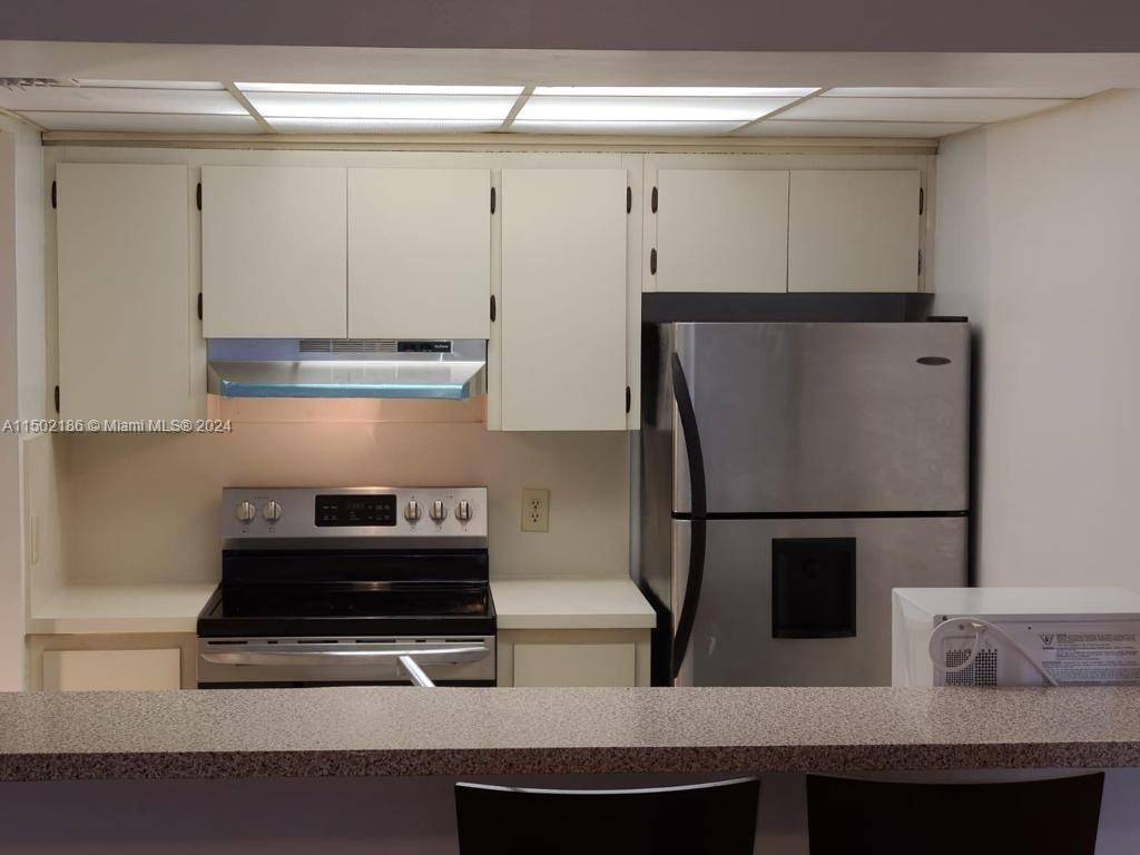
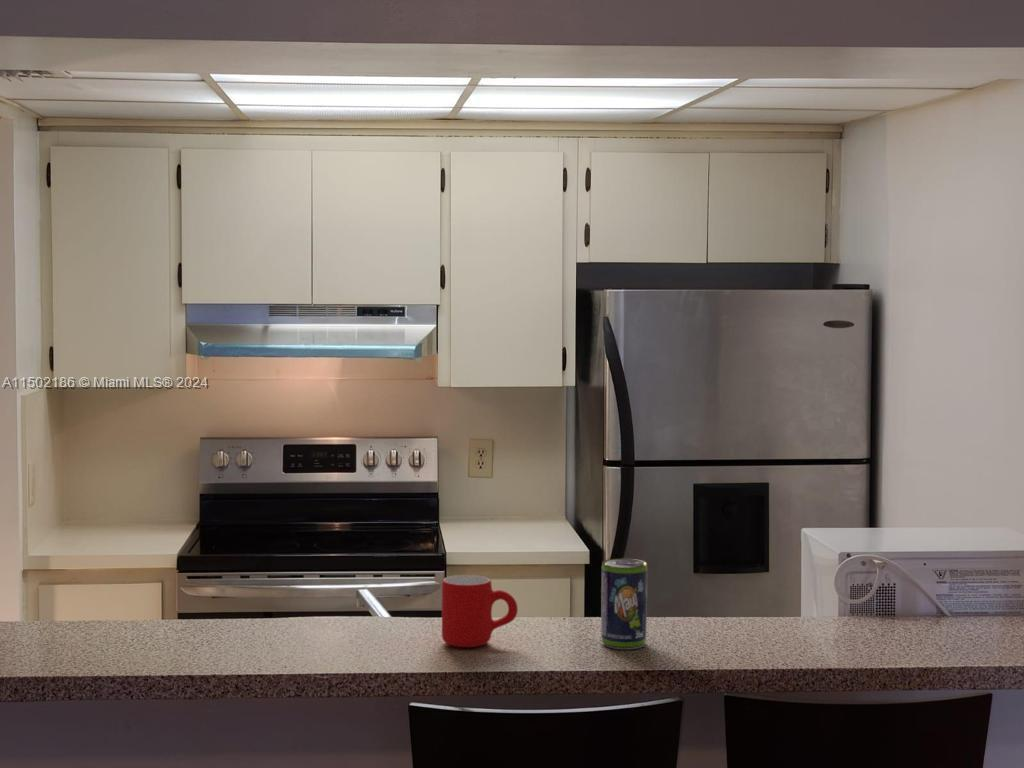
+ mug (479, 611)
+ beverage can (624, 602)
